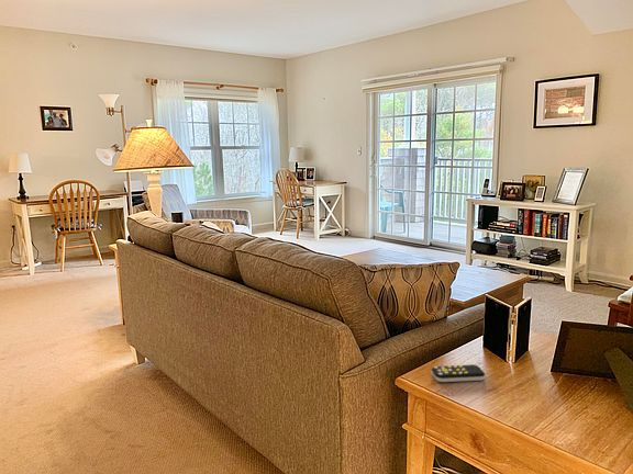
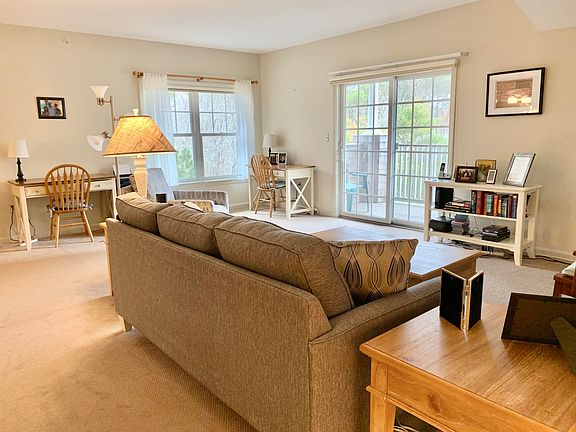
- remote control (457, 372)
